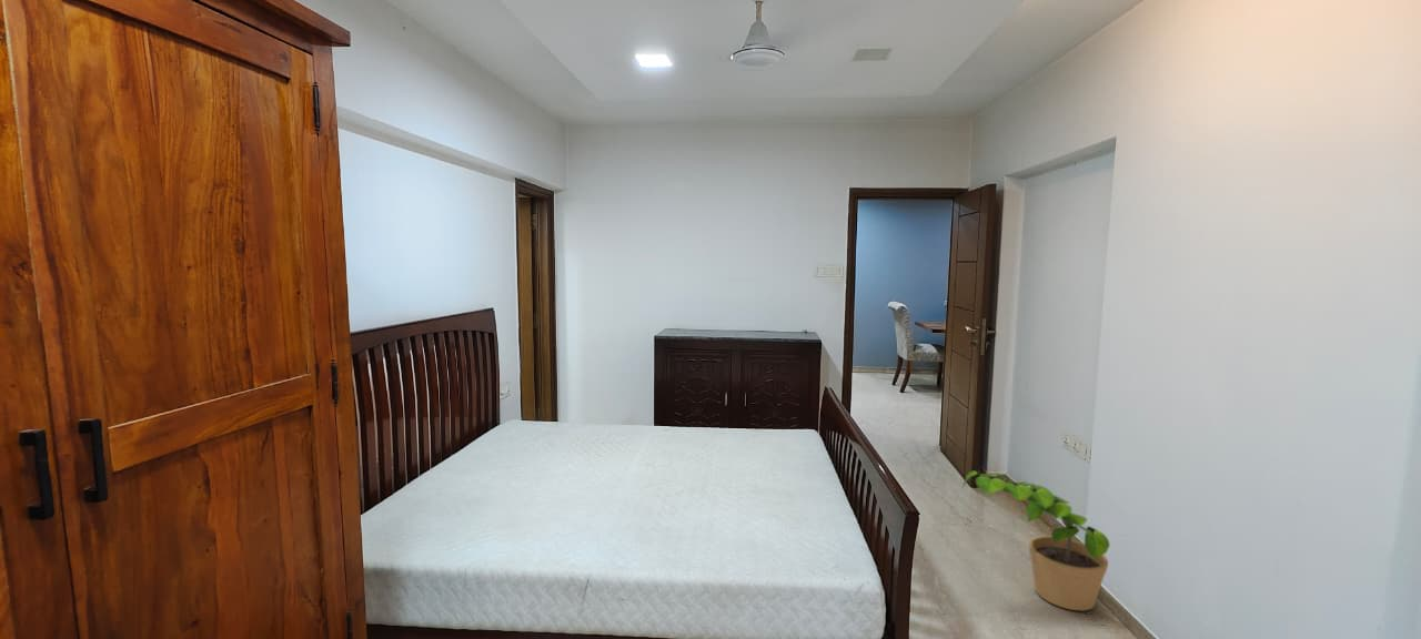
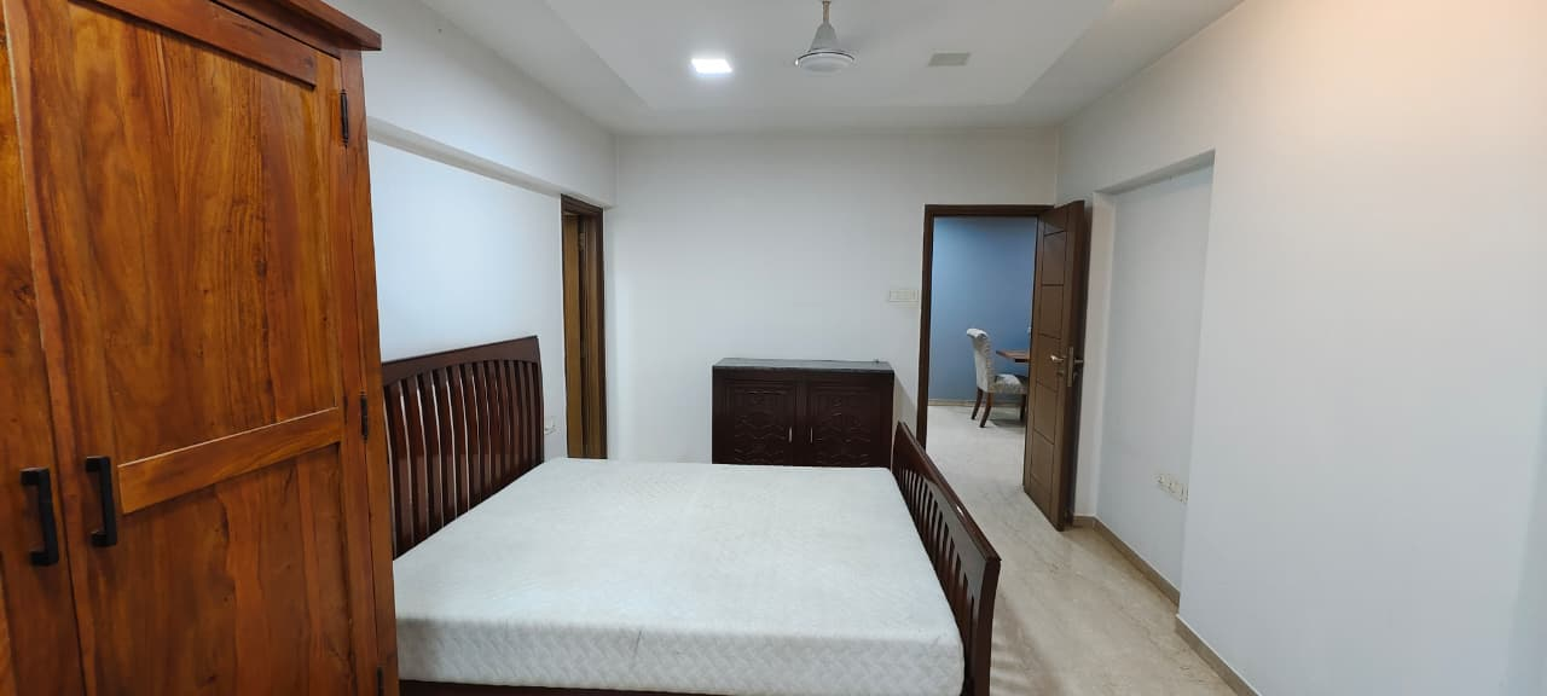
- potted plant (1030, 539)
